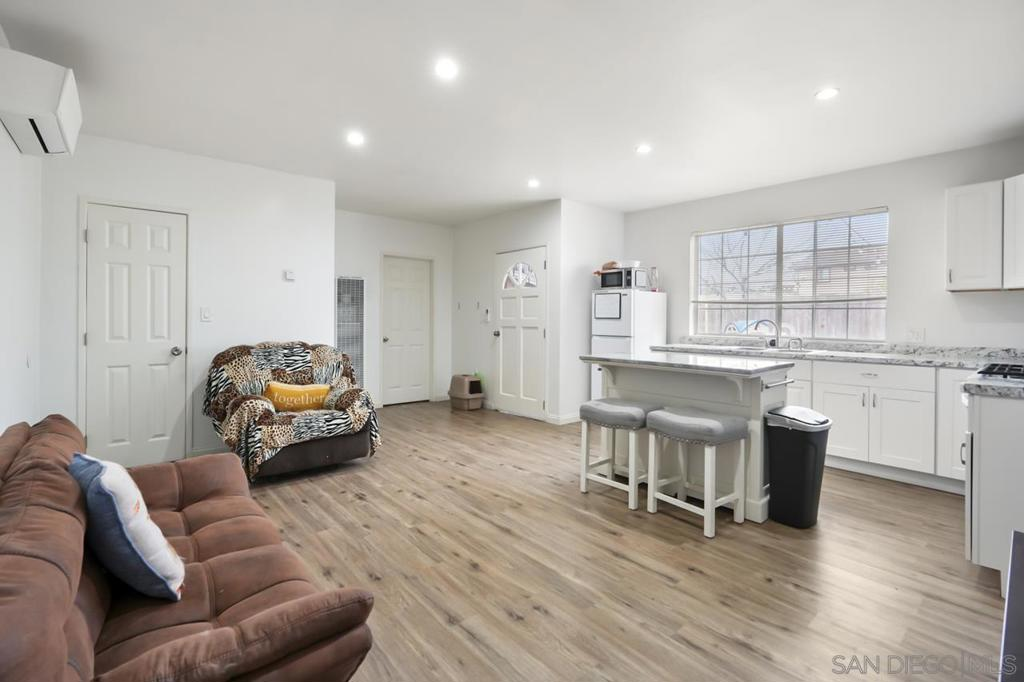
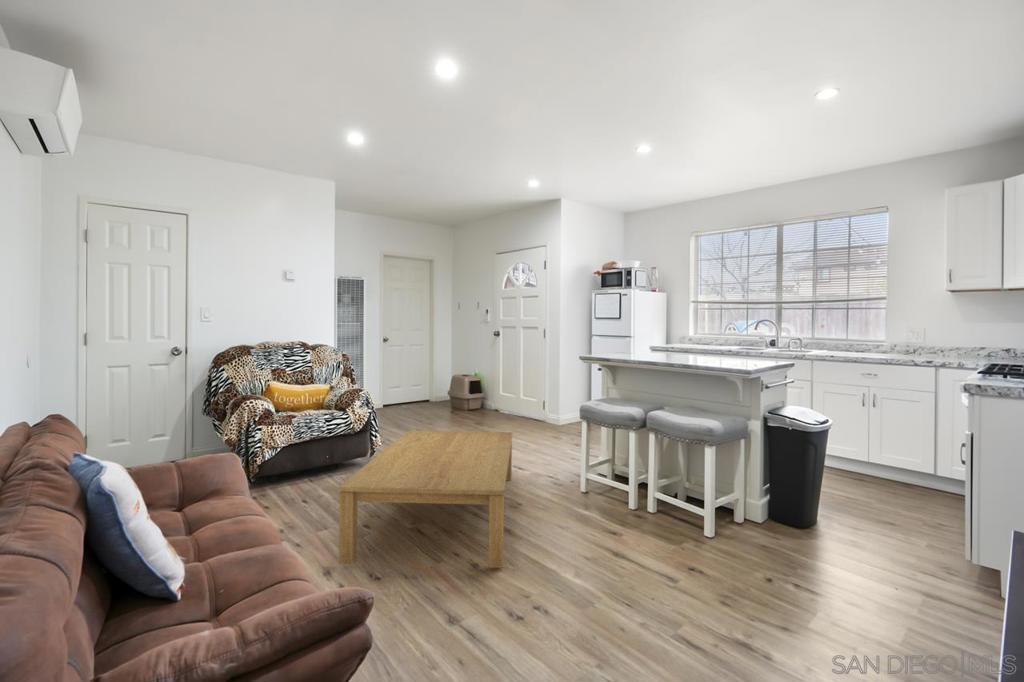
+ coffee table (444, 483)
